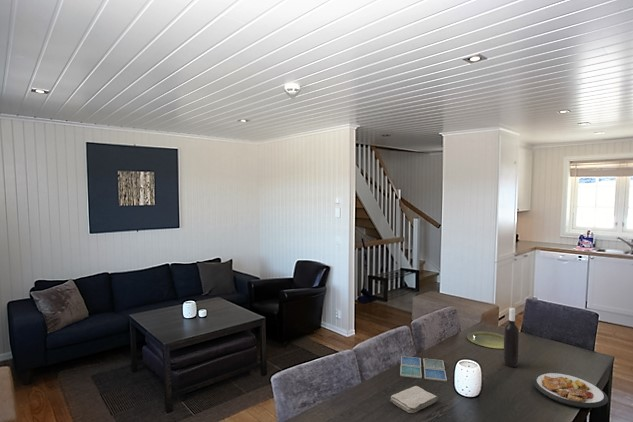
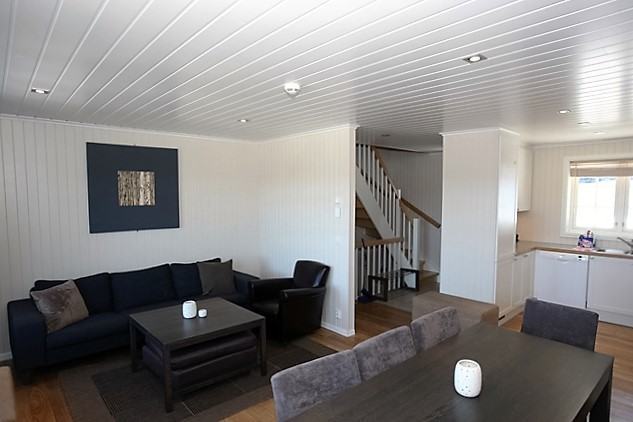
- plate (490, 339)
- washcloth (413, 398)
- plate (568, 387)
- drink coaster (424, 368)
- wine bottle (511, 336)
